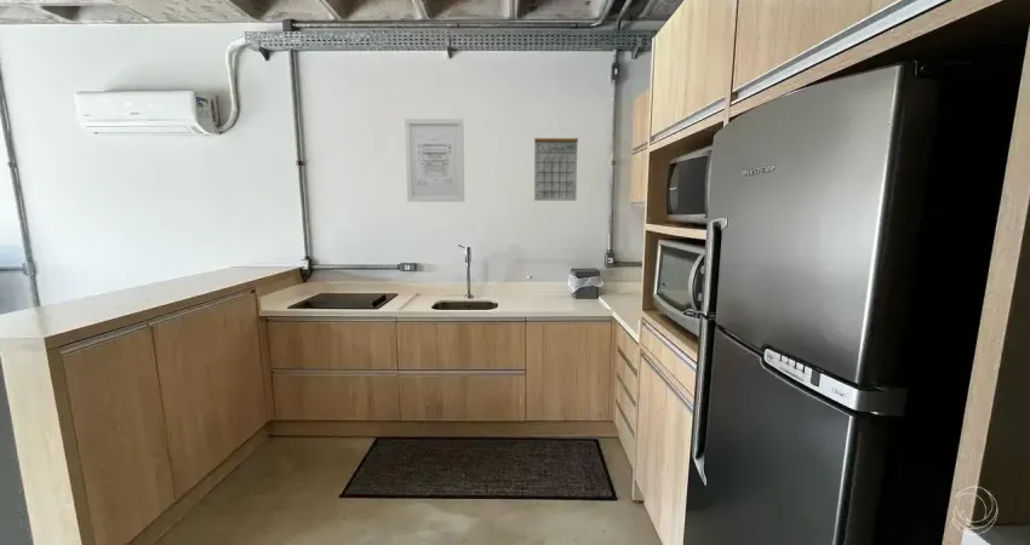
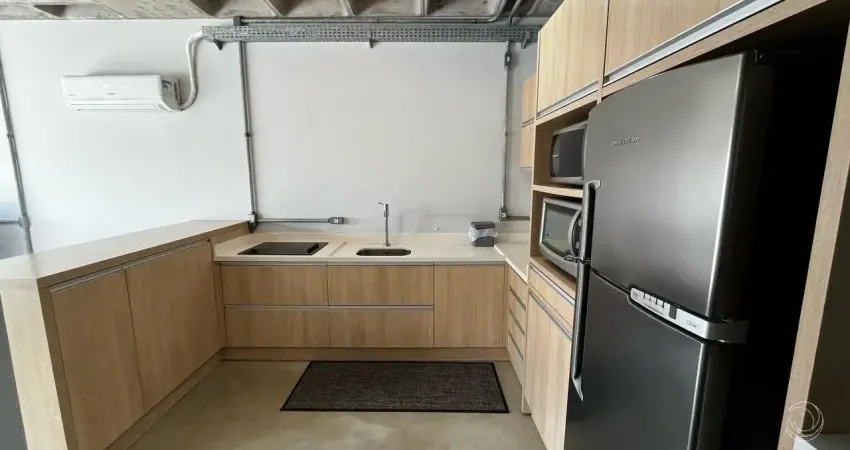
- wall art (435, 161)
- calendar (555, 161)
